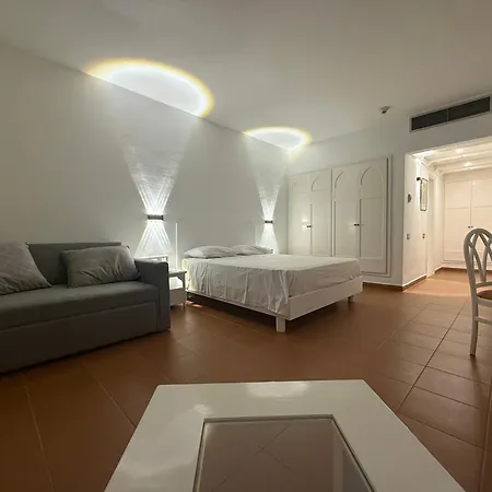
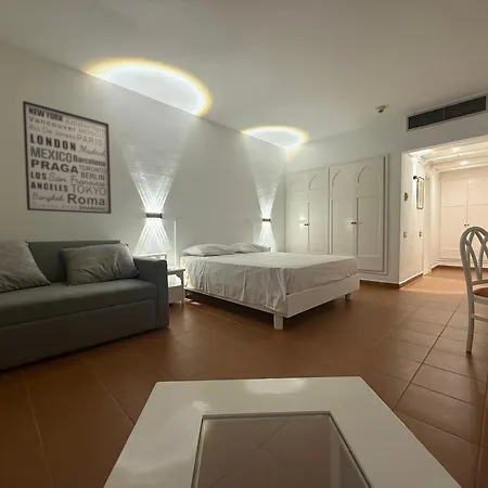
+ wall art (70, 163)
